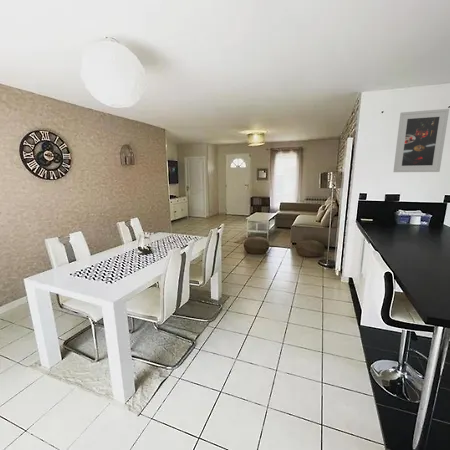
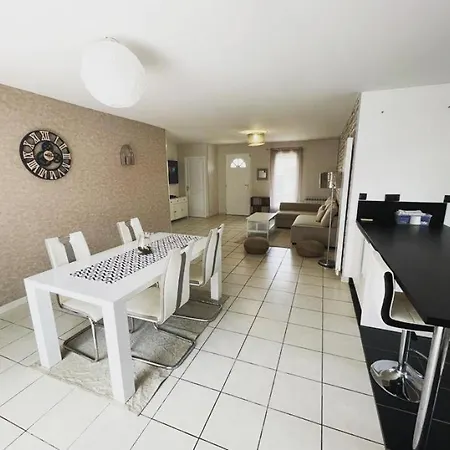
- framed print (419, 142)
